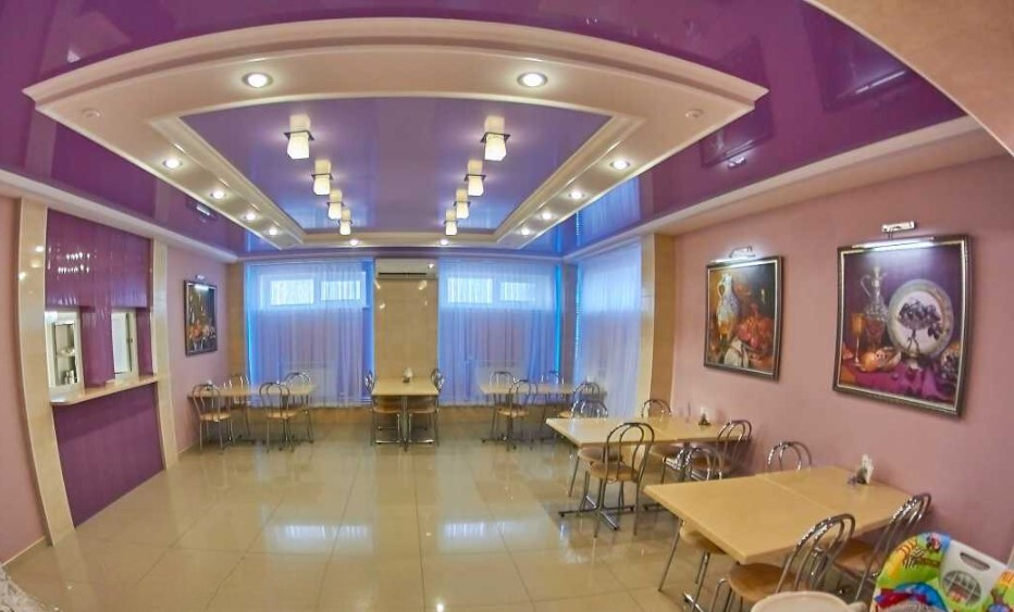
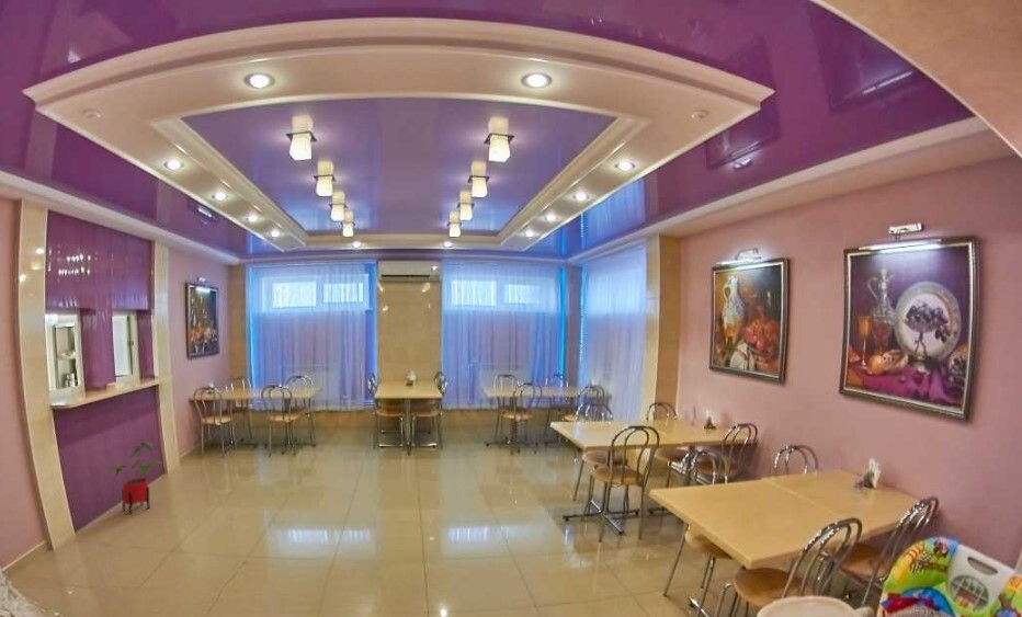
+ house plant (138, 478)
